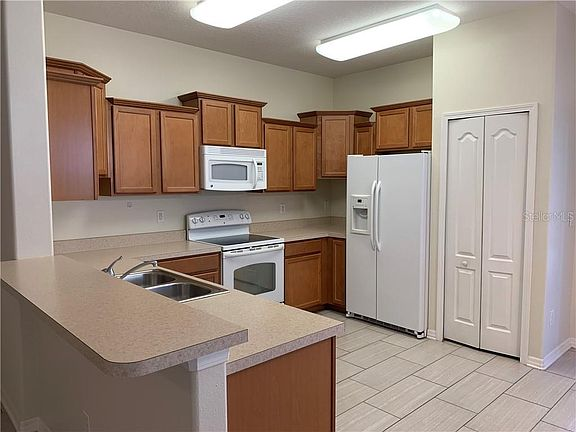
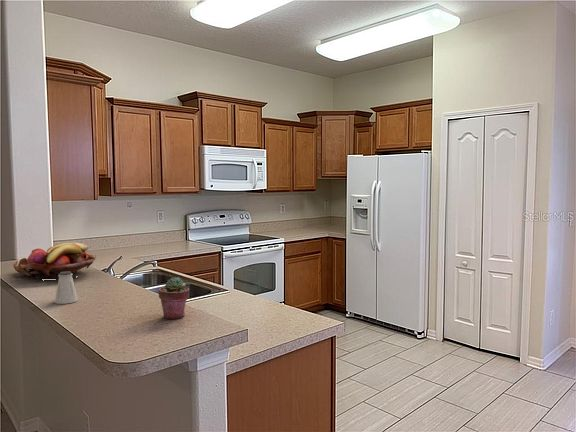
+ saltshaker (65, 286)
+ fruit basket (56, 259)
+ potted succulent (174, 296)
